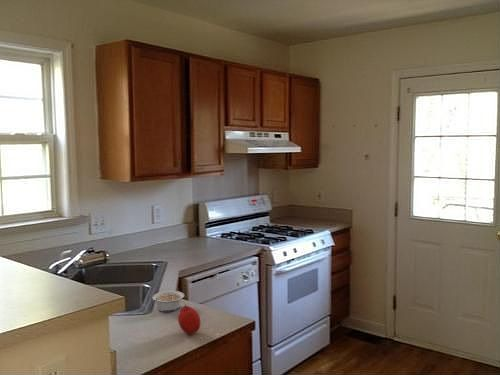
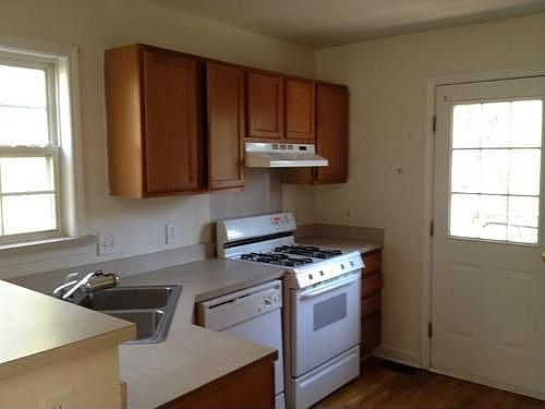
- fruit (189, 318)
- legume (168, 301)
